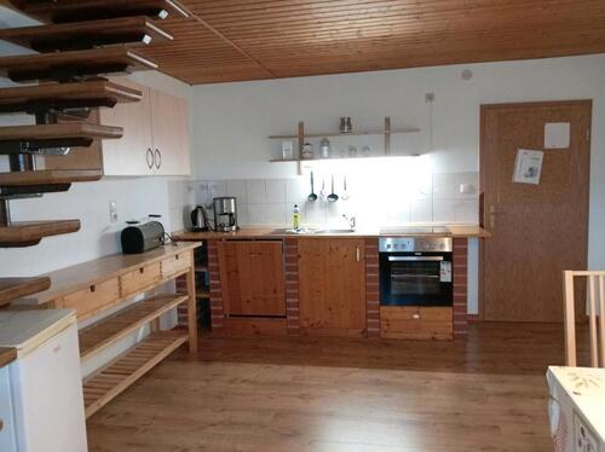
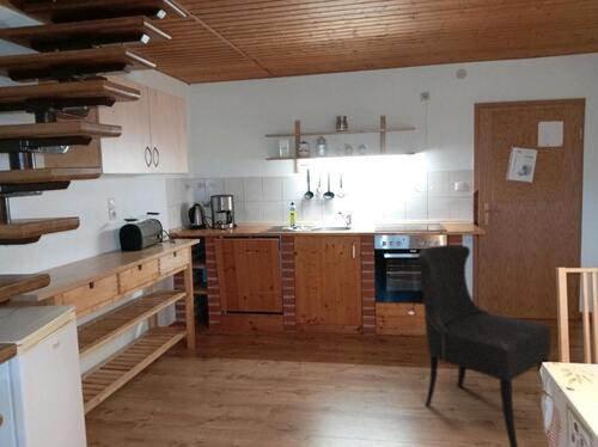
+ dining chair (487, 332)
